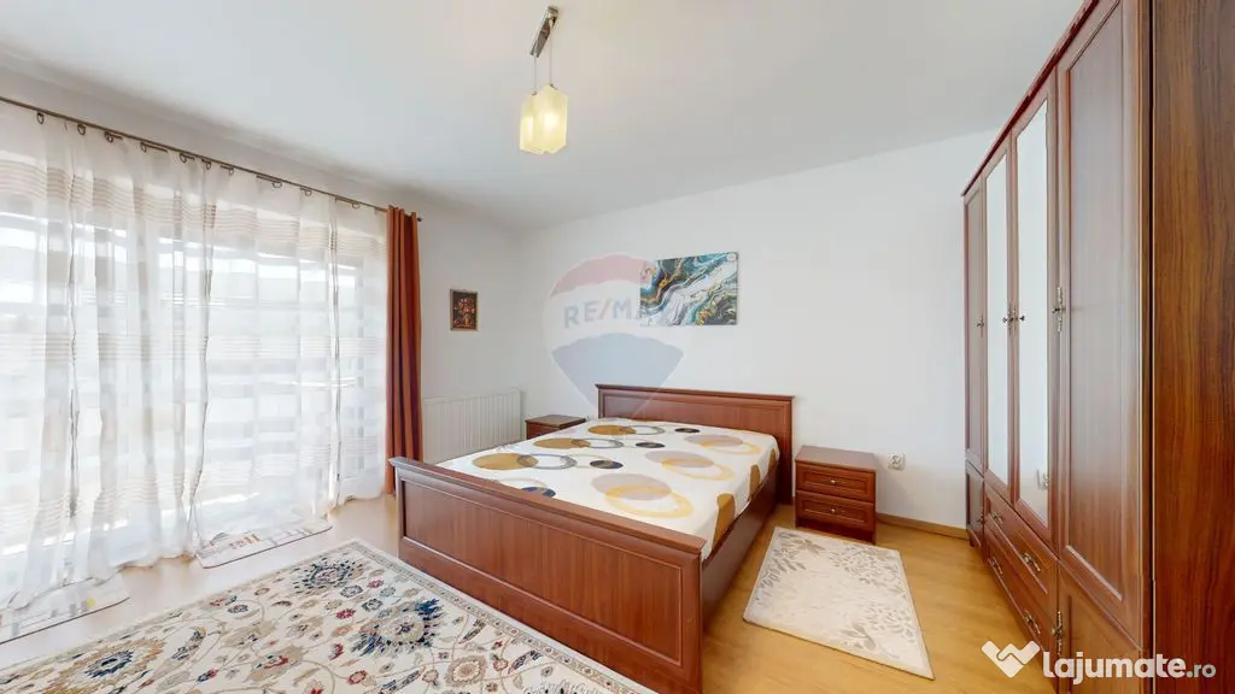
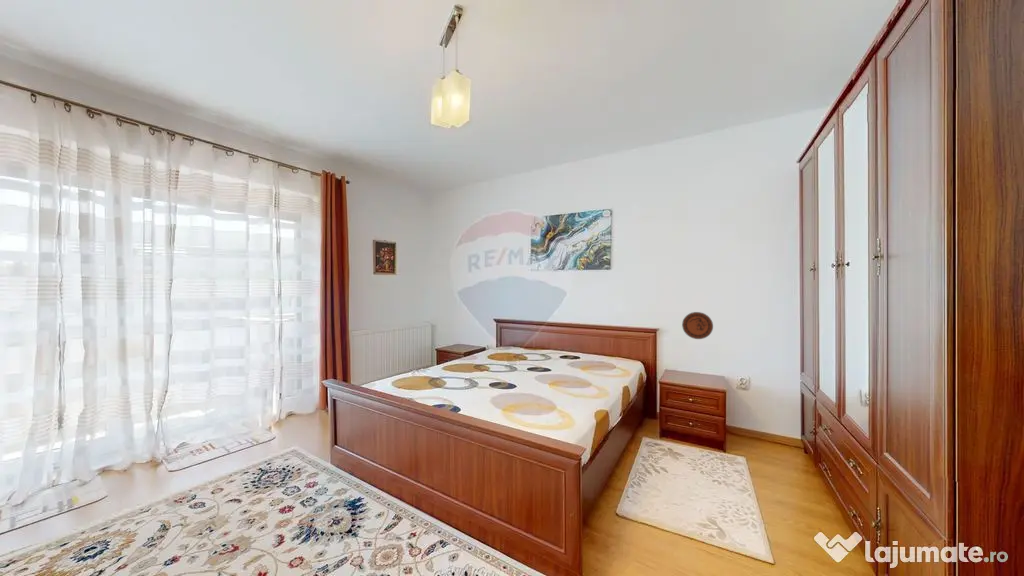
+ decorative plate (697, 325)
